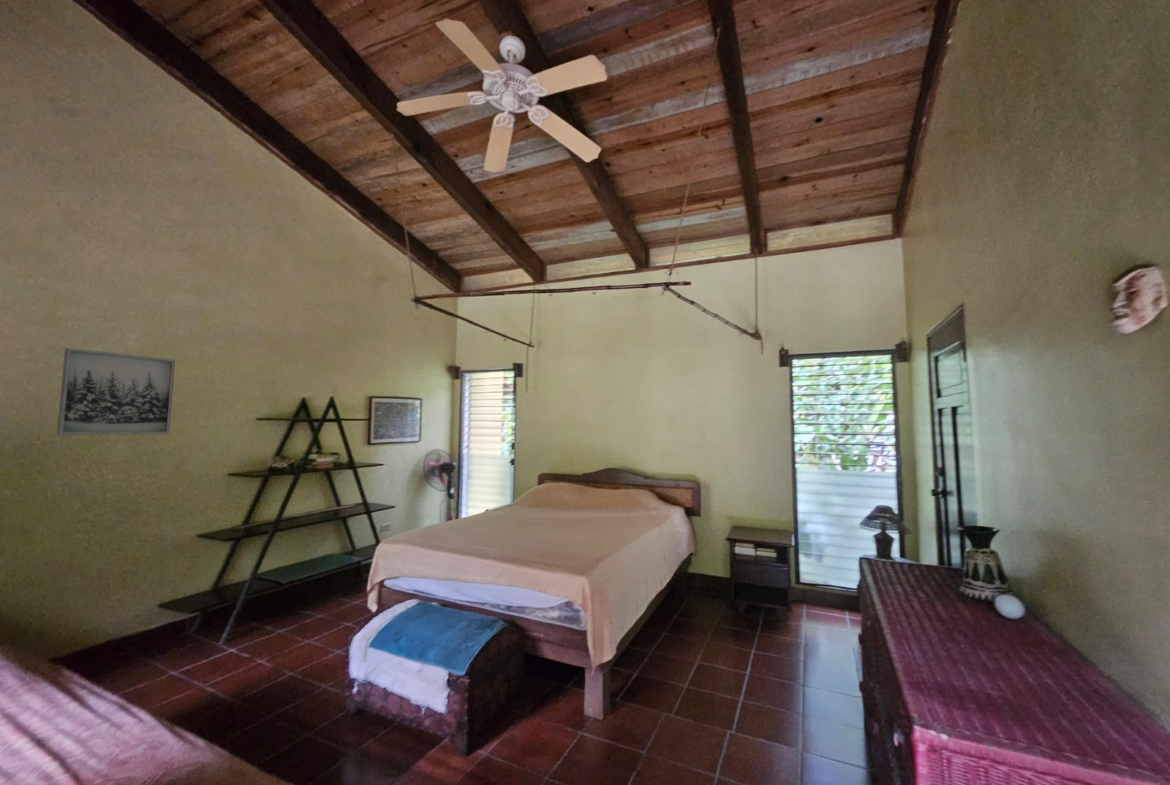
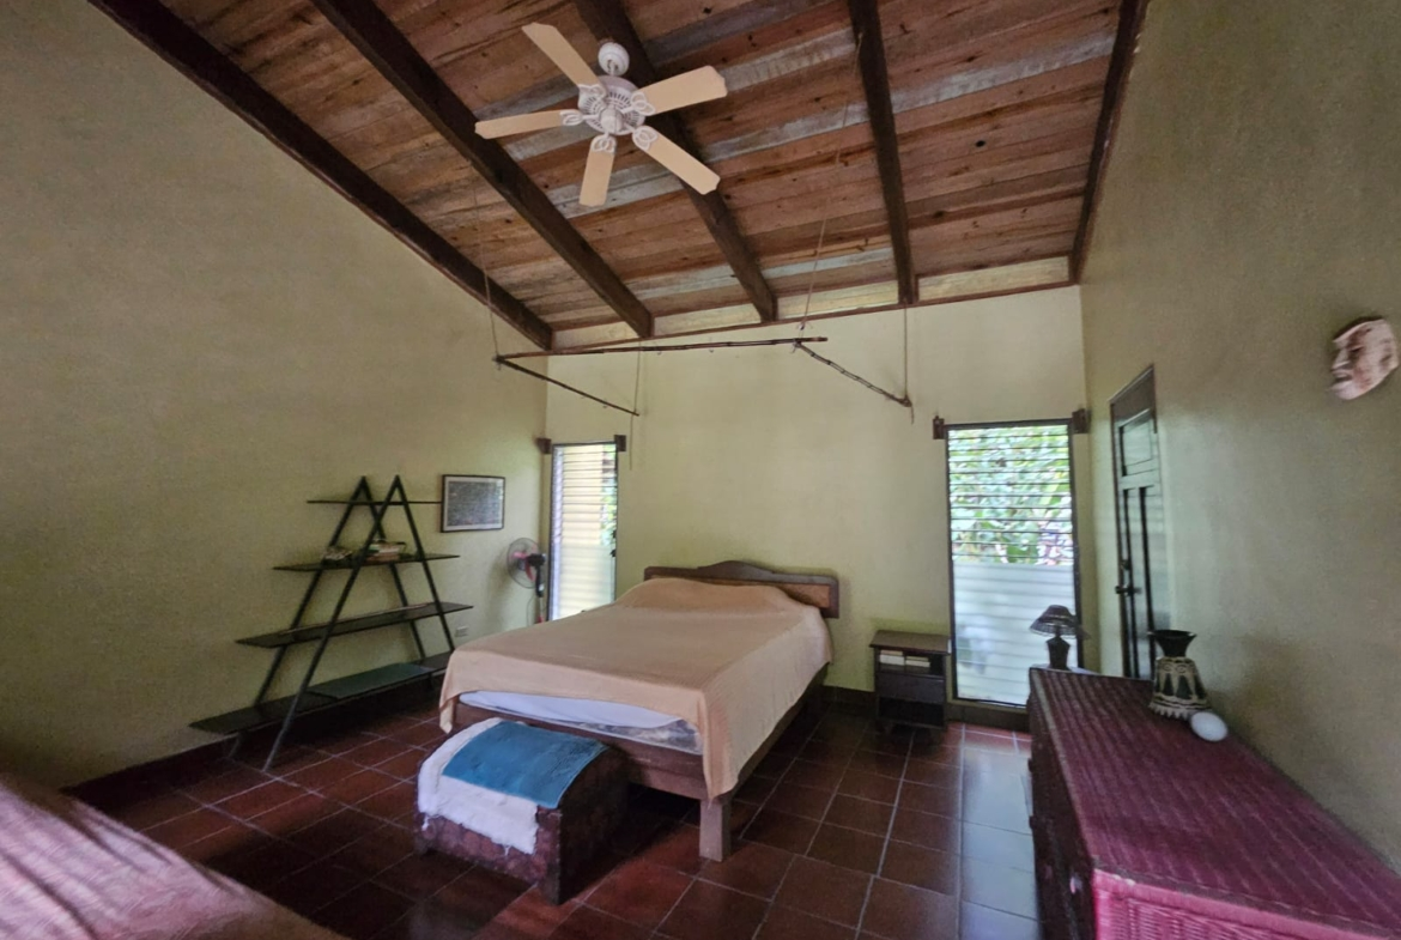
- wall art (120, 394)
